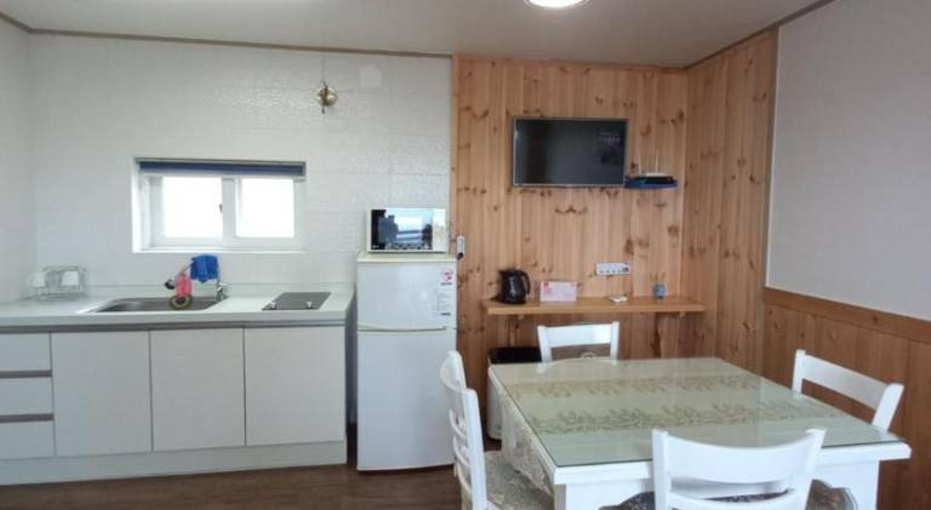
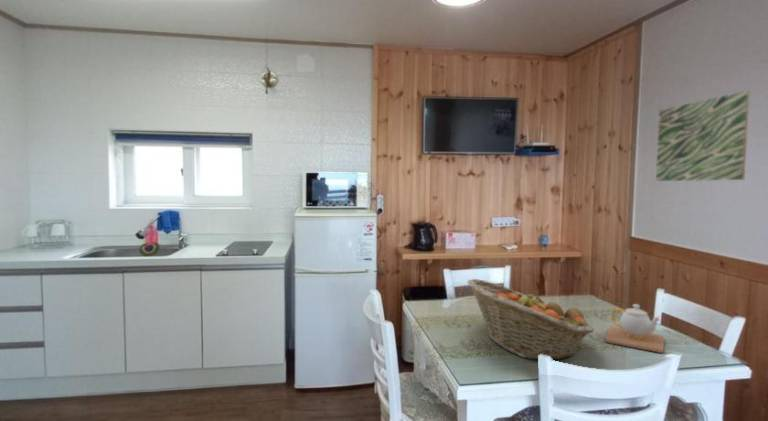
+ teapot (635, 322)
+ wall art (697, 141)
+ fruit basket (525, 313)
